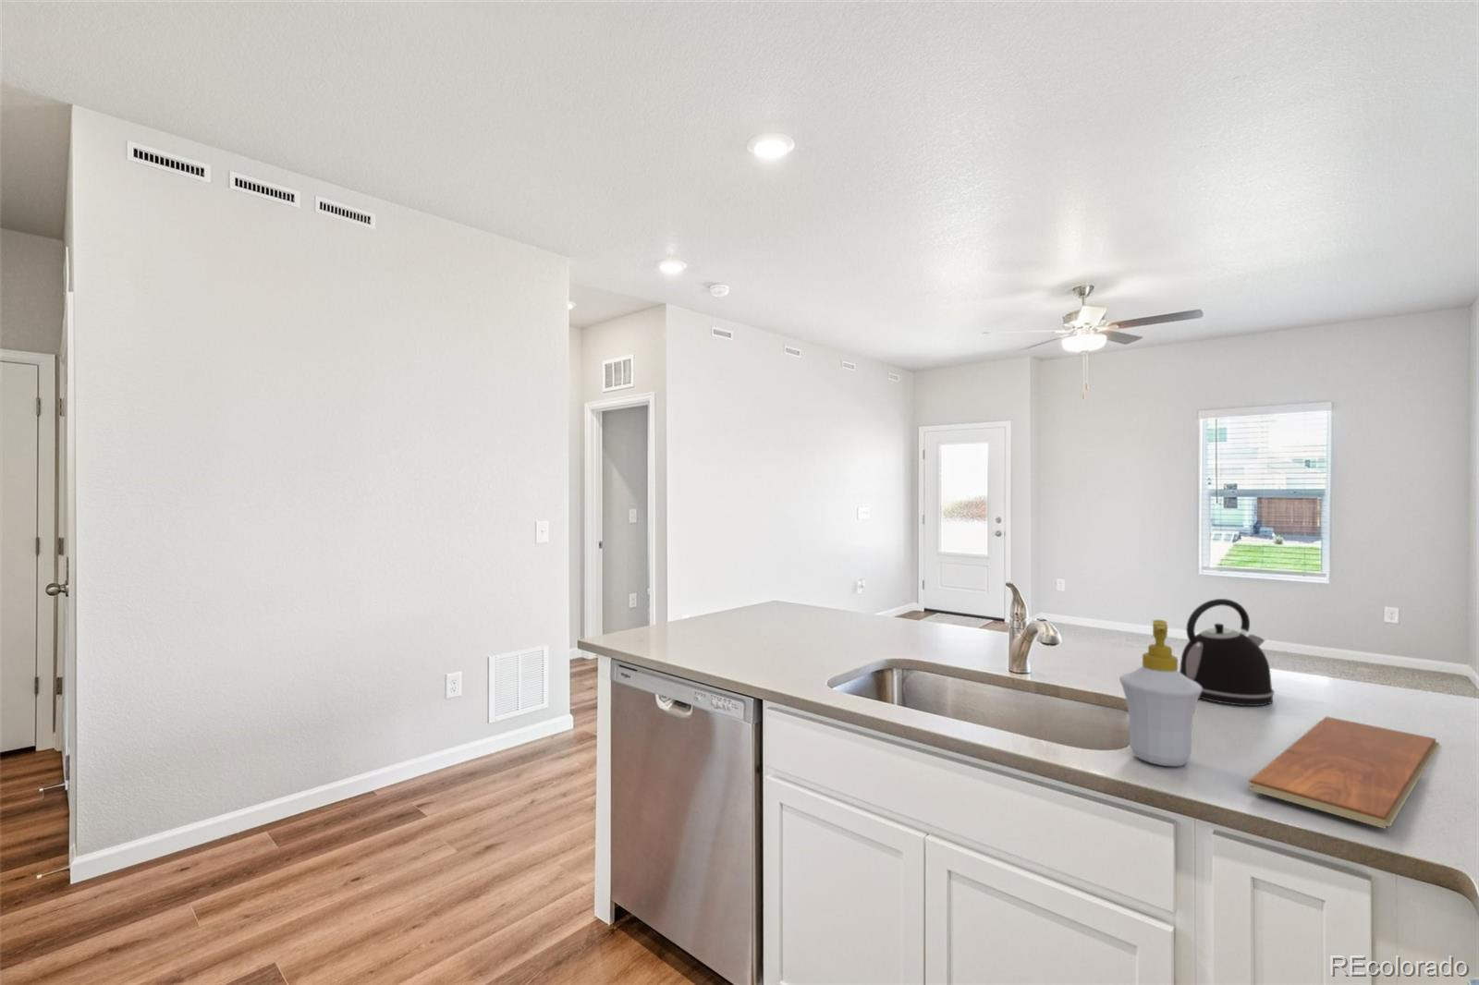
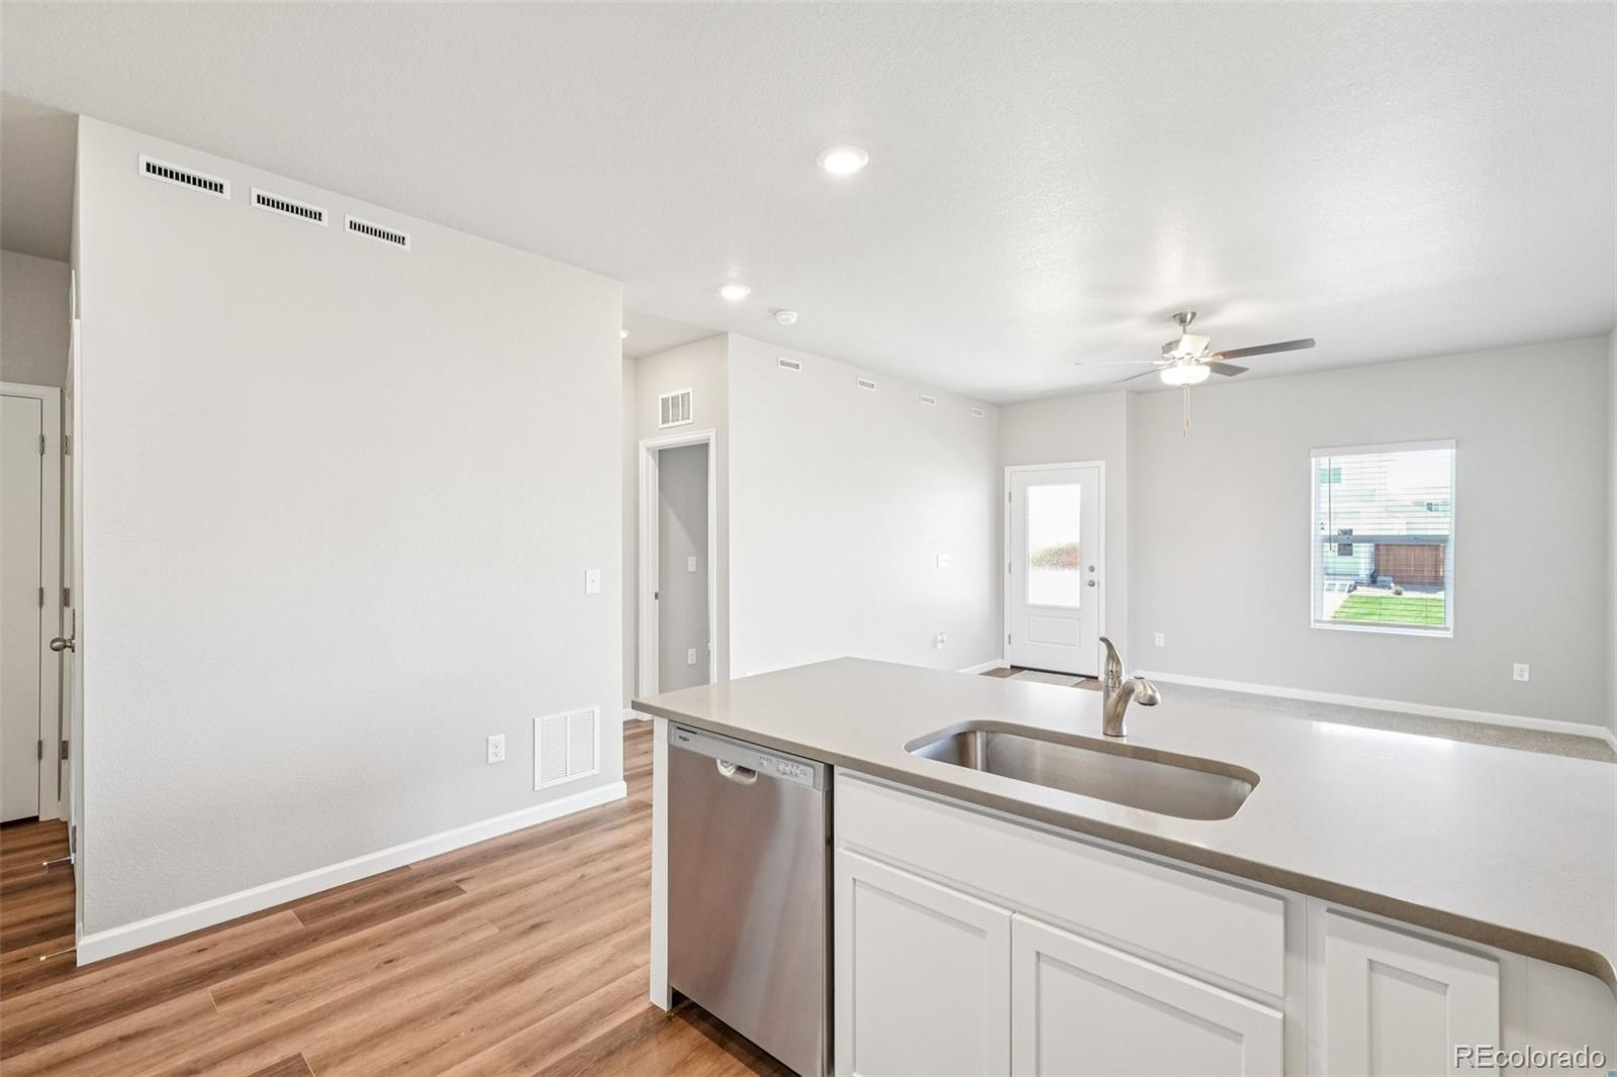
- kettle (1223, 646)
- chopping board (1351, 762)
- soap bottle (1159, 690)
